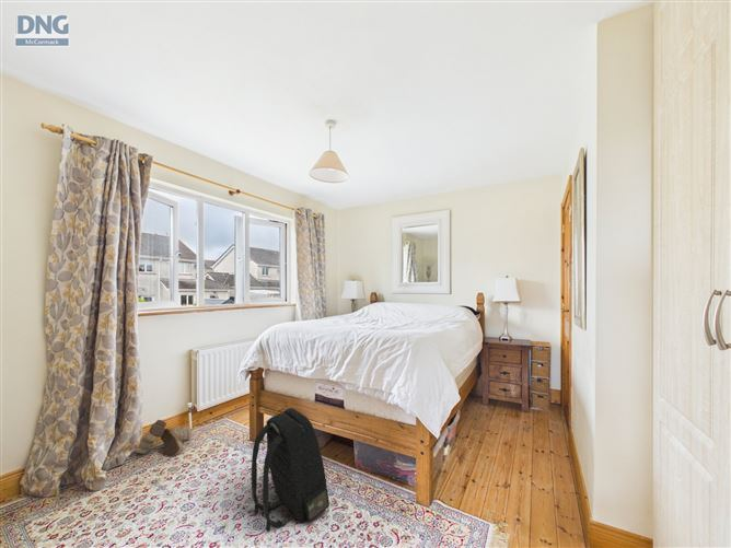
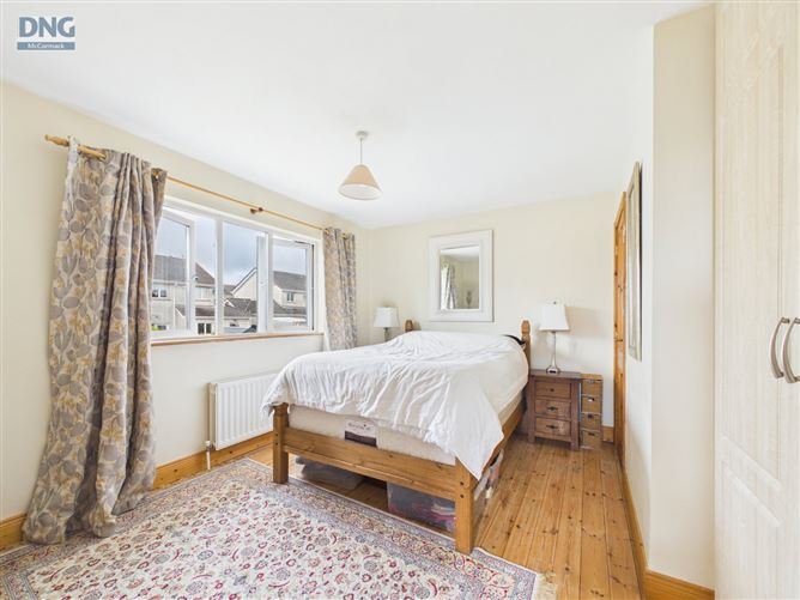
- backpack (289, 460)
- boots (167, 433)
